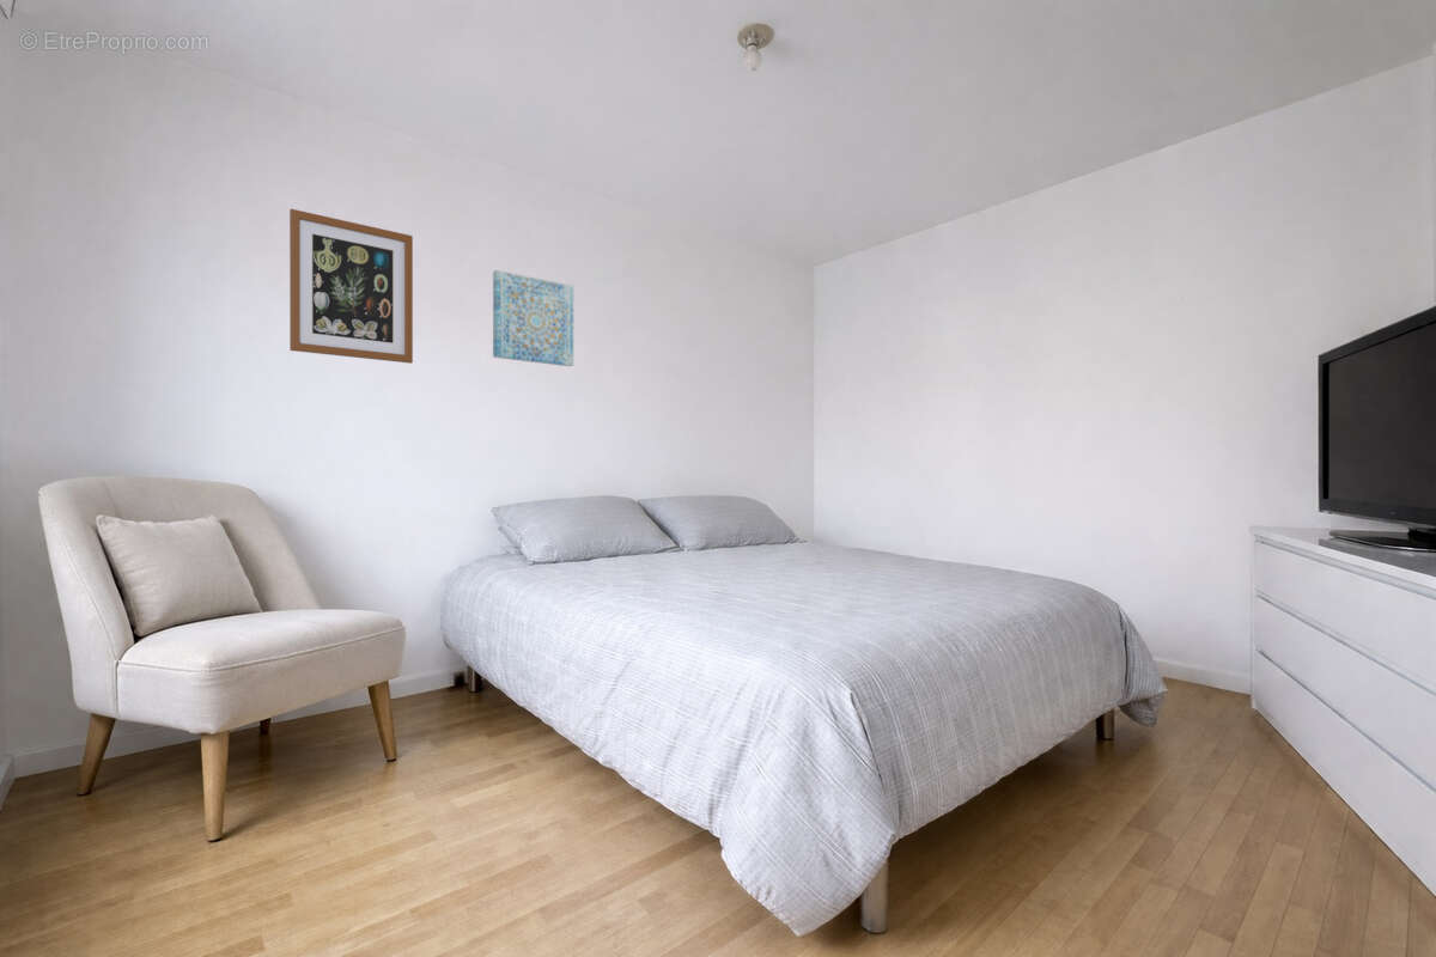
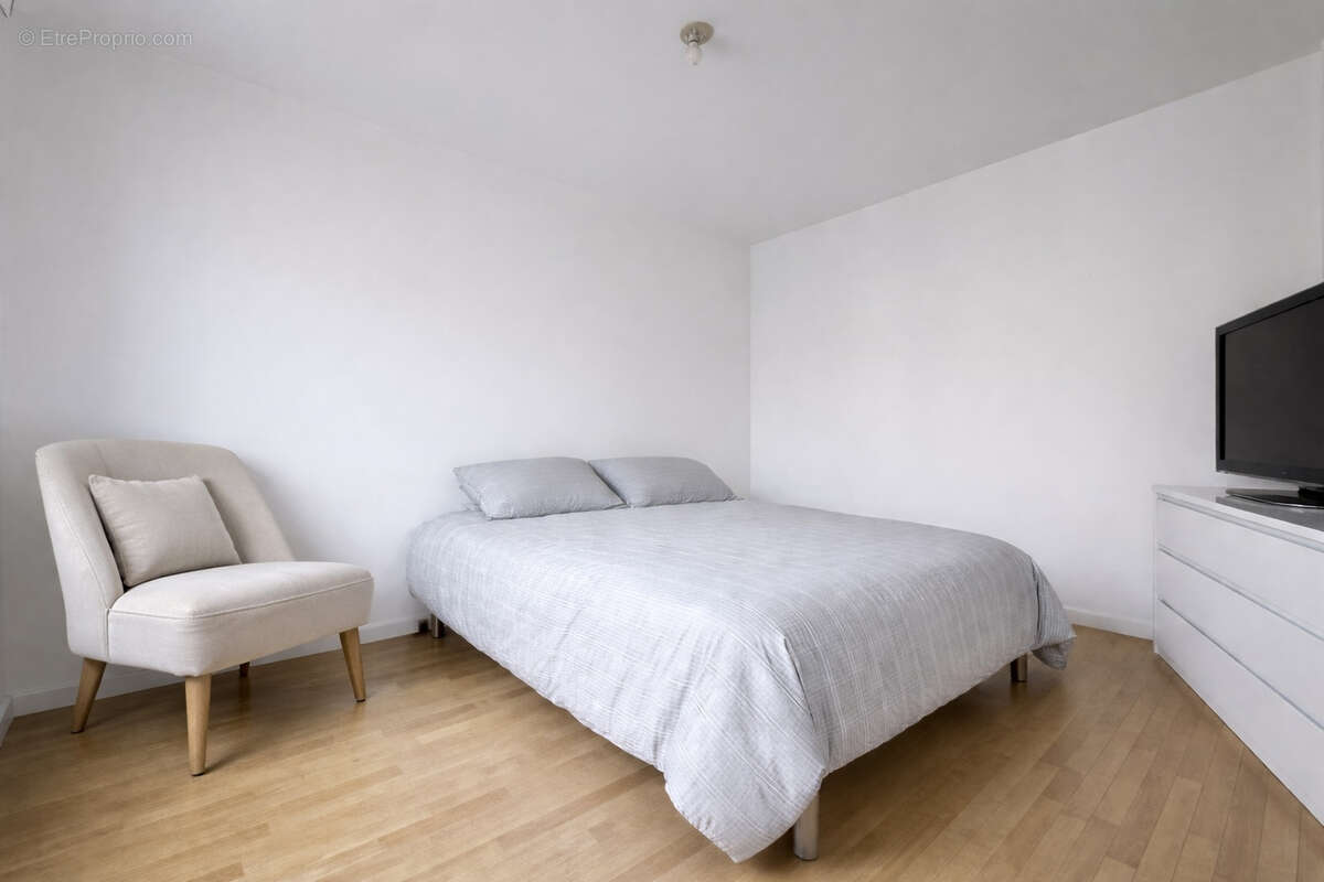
- wall art (354, 289)
- wall art (534, 319)
